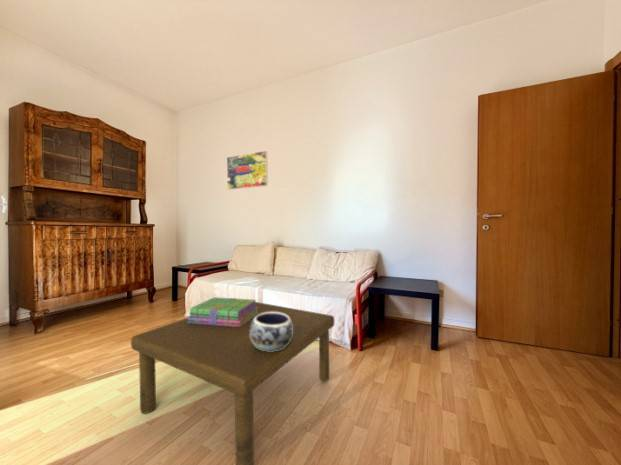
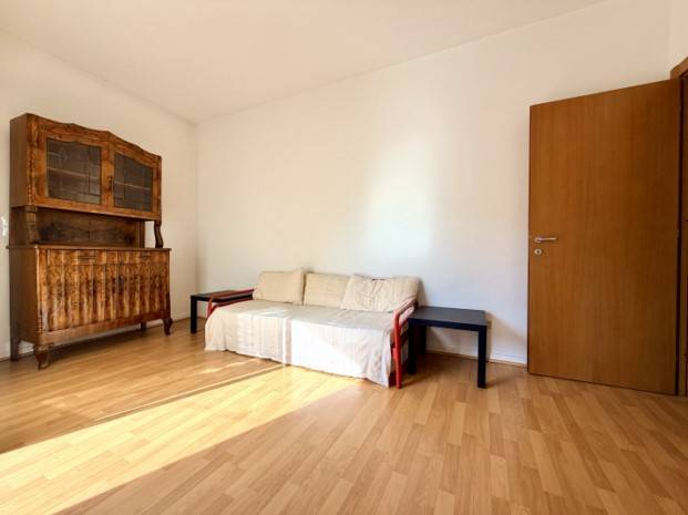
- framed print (246, 171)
- decorative bowl (270, 331)
- coffee table (243, 360)
- stack of books (224, 310)
